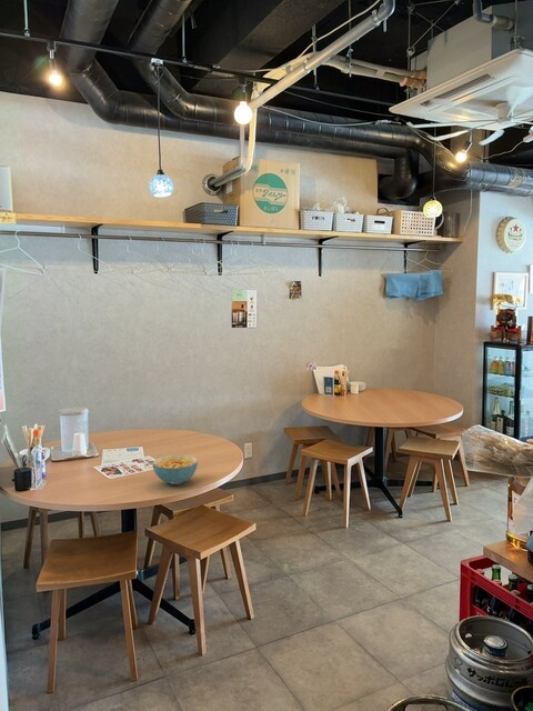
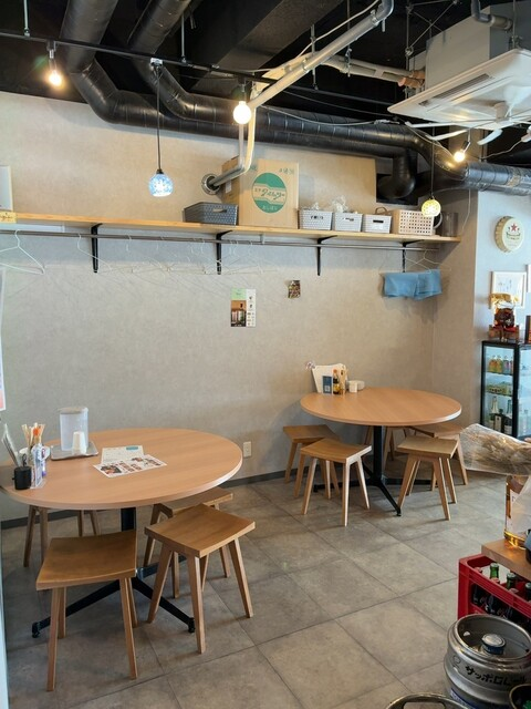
- cereal bowl (175, 471)
